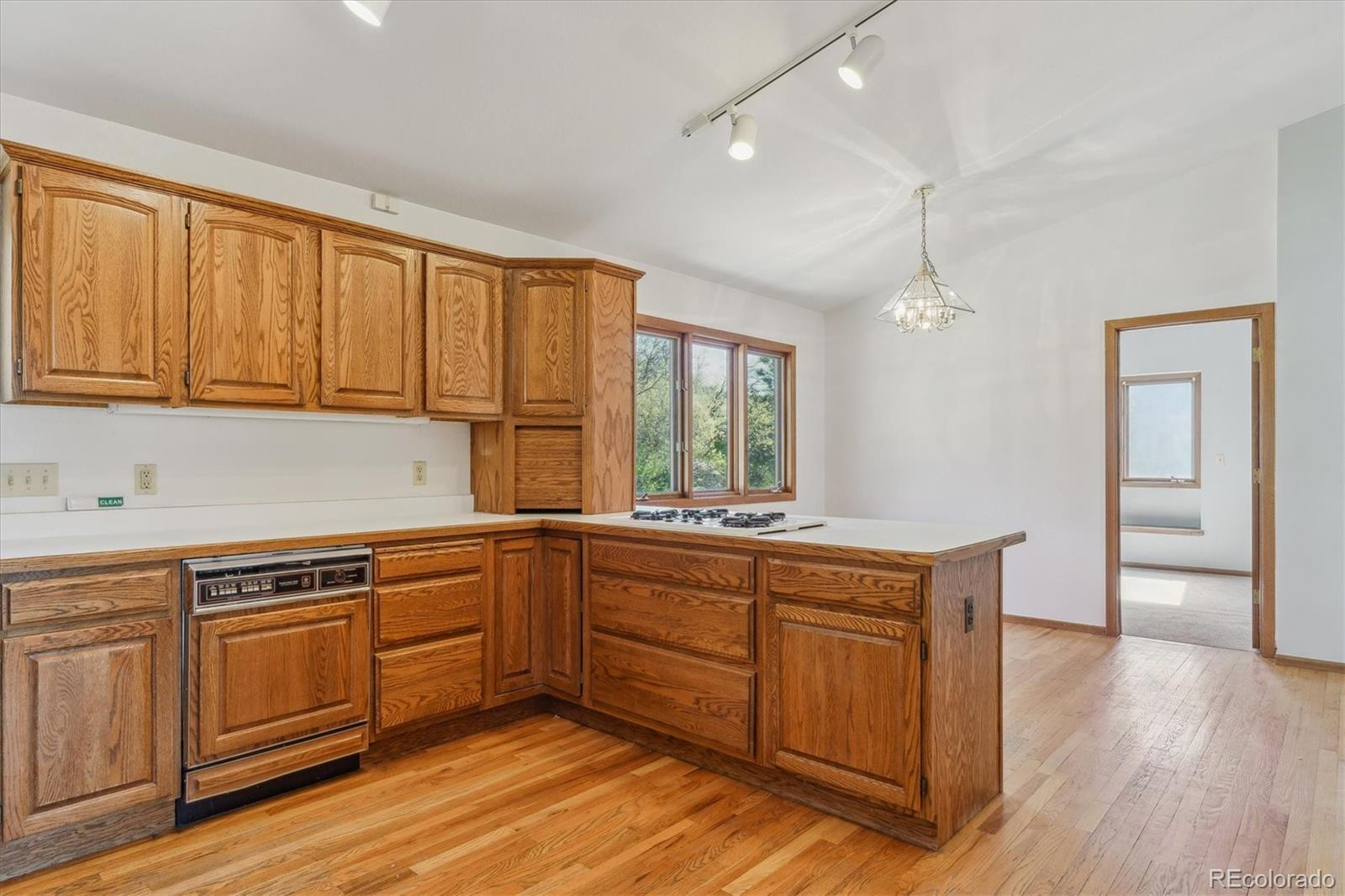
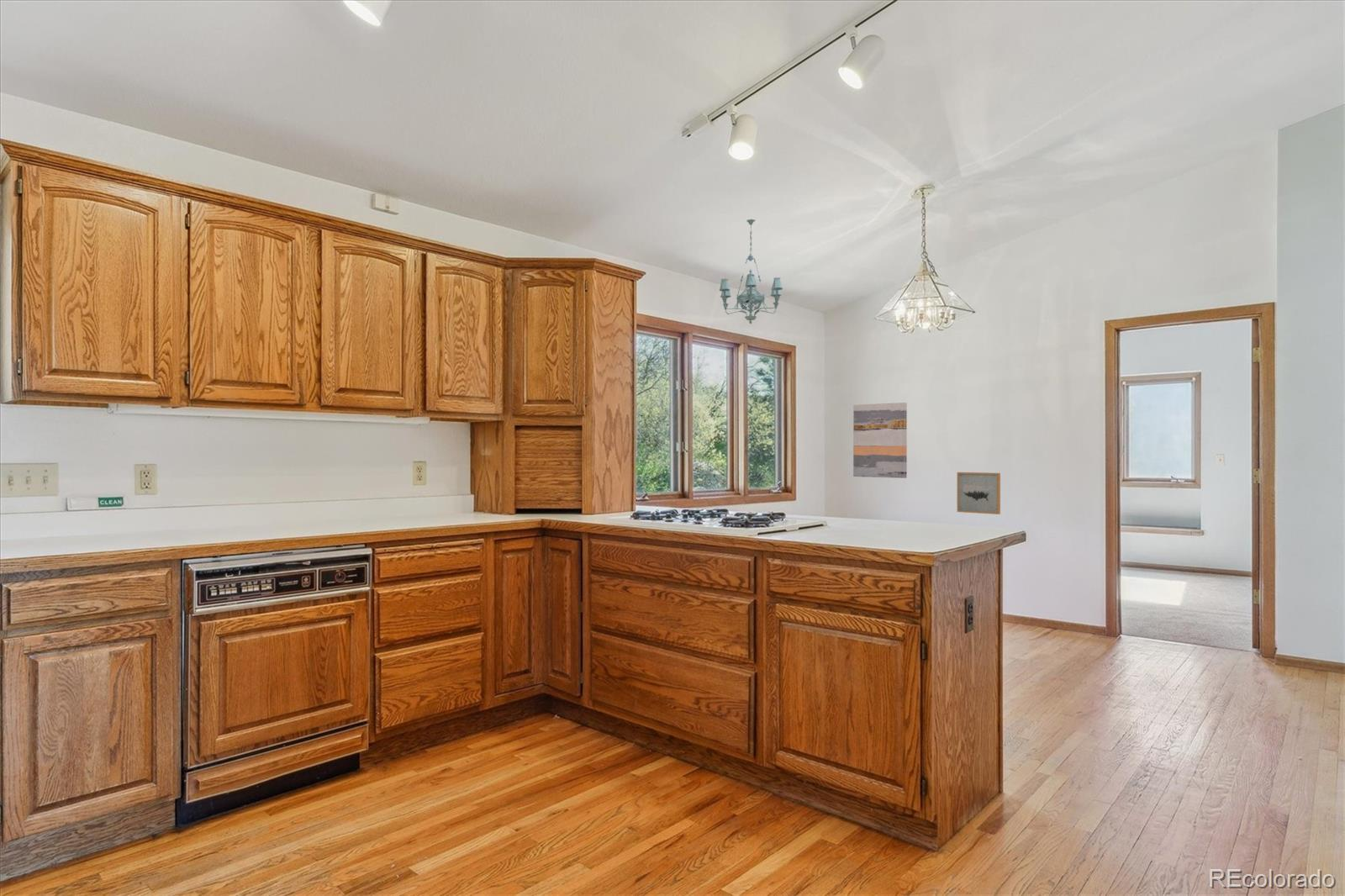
+ wall art (978, 493)
+ chandelier (751, 271)
+ wall art (879, 440)
